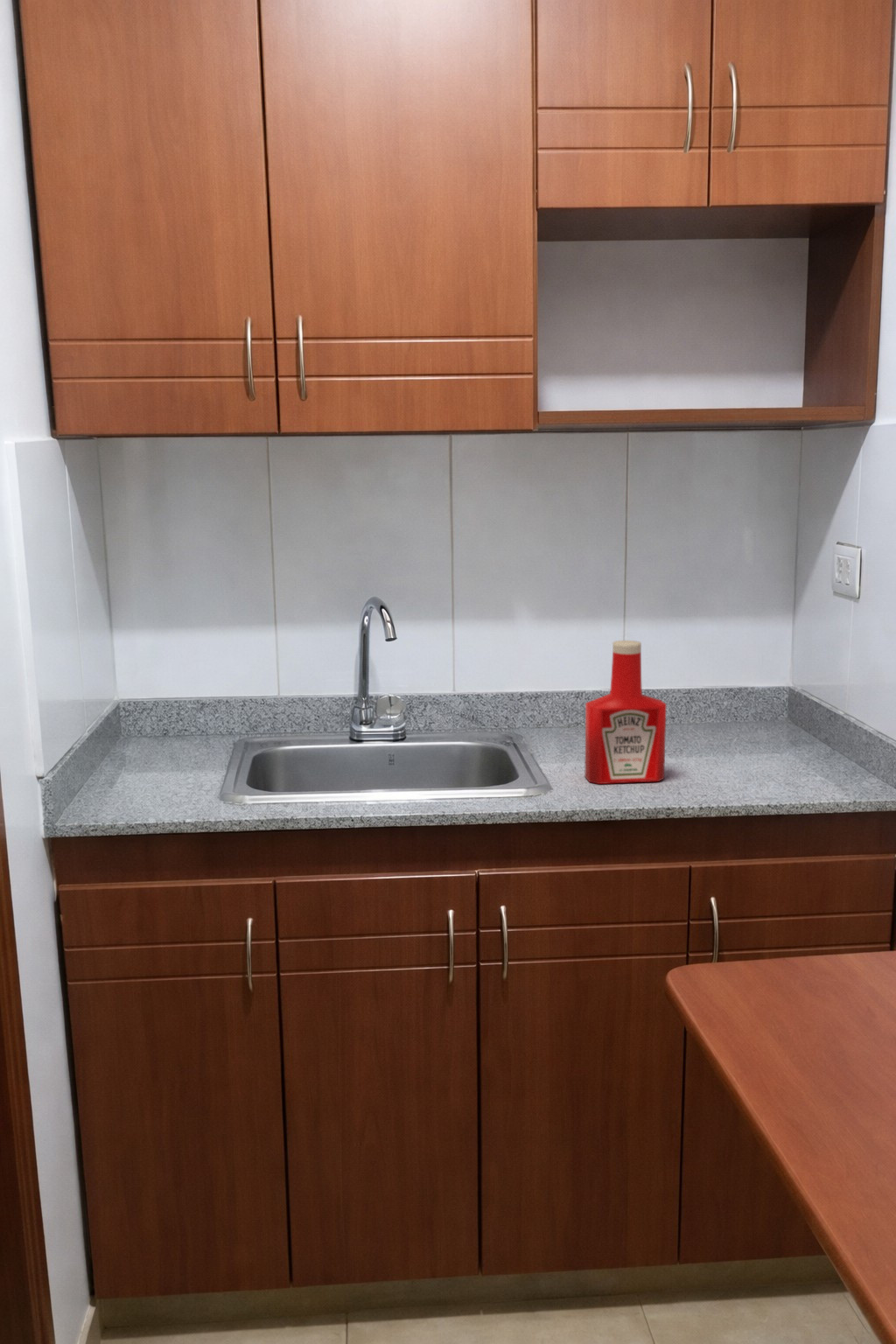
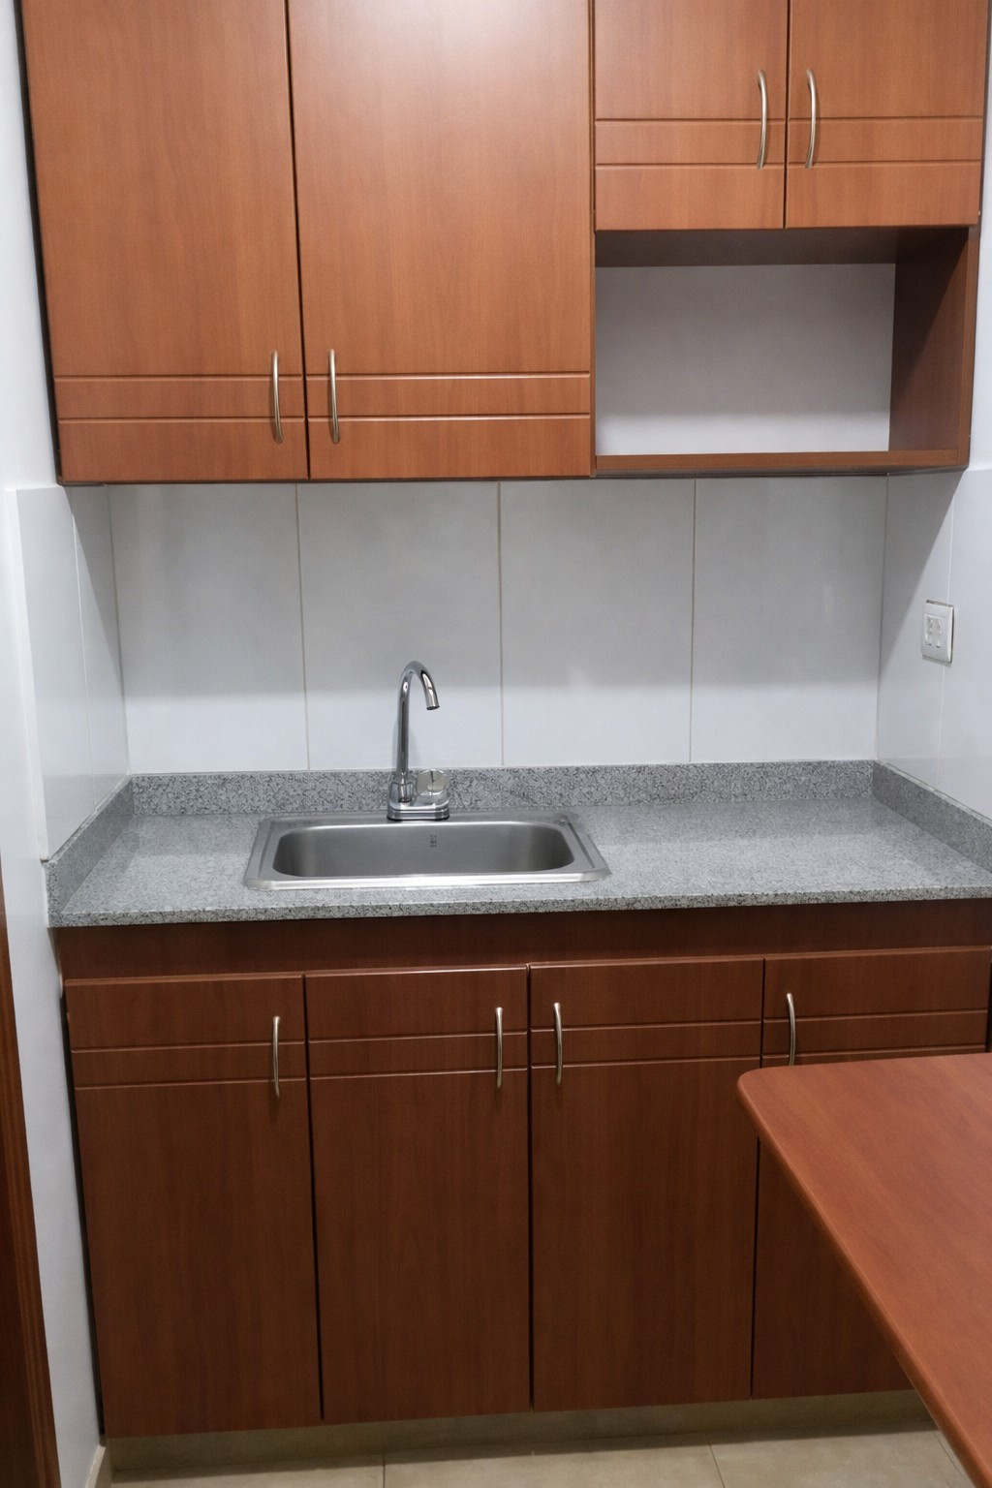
- soap bottle (626, 710)
